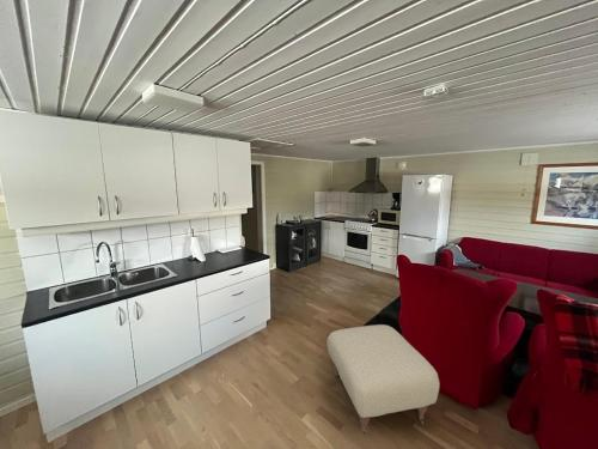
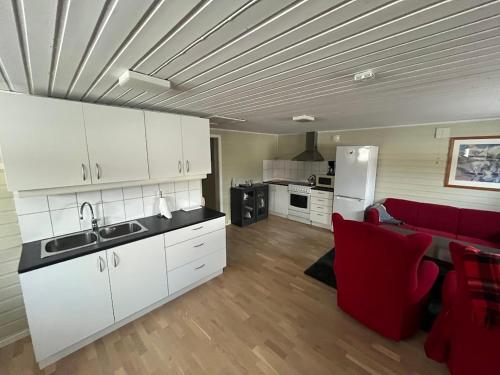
- ottoman (376, 370)
